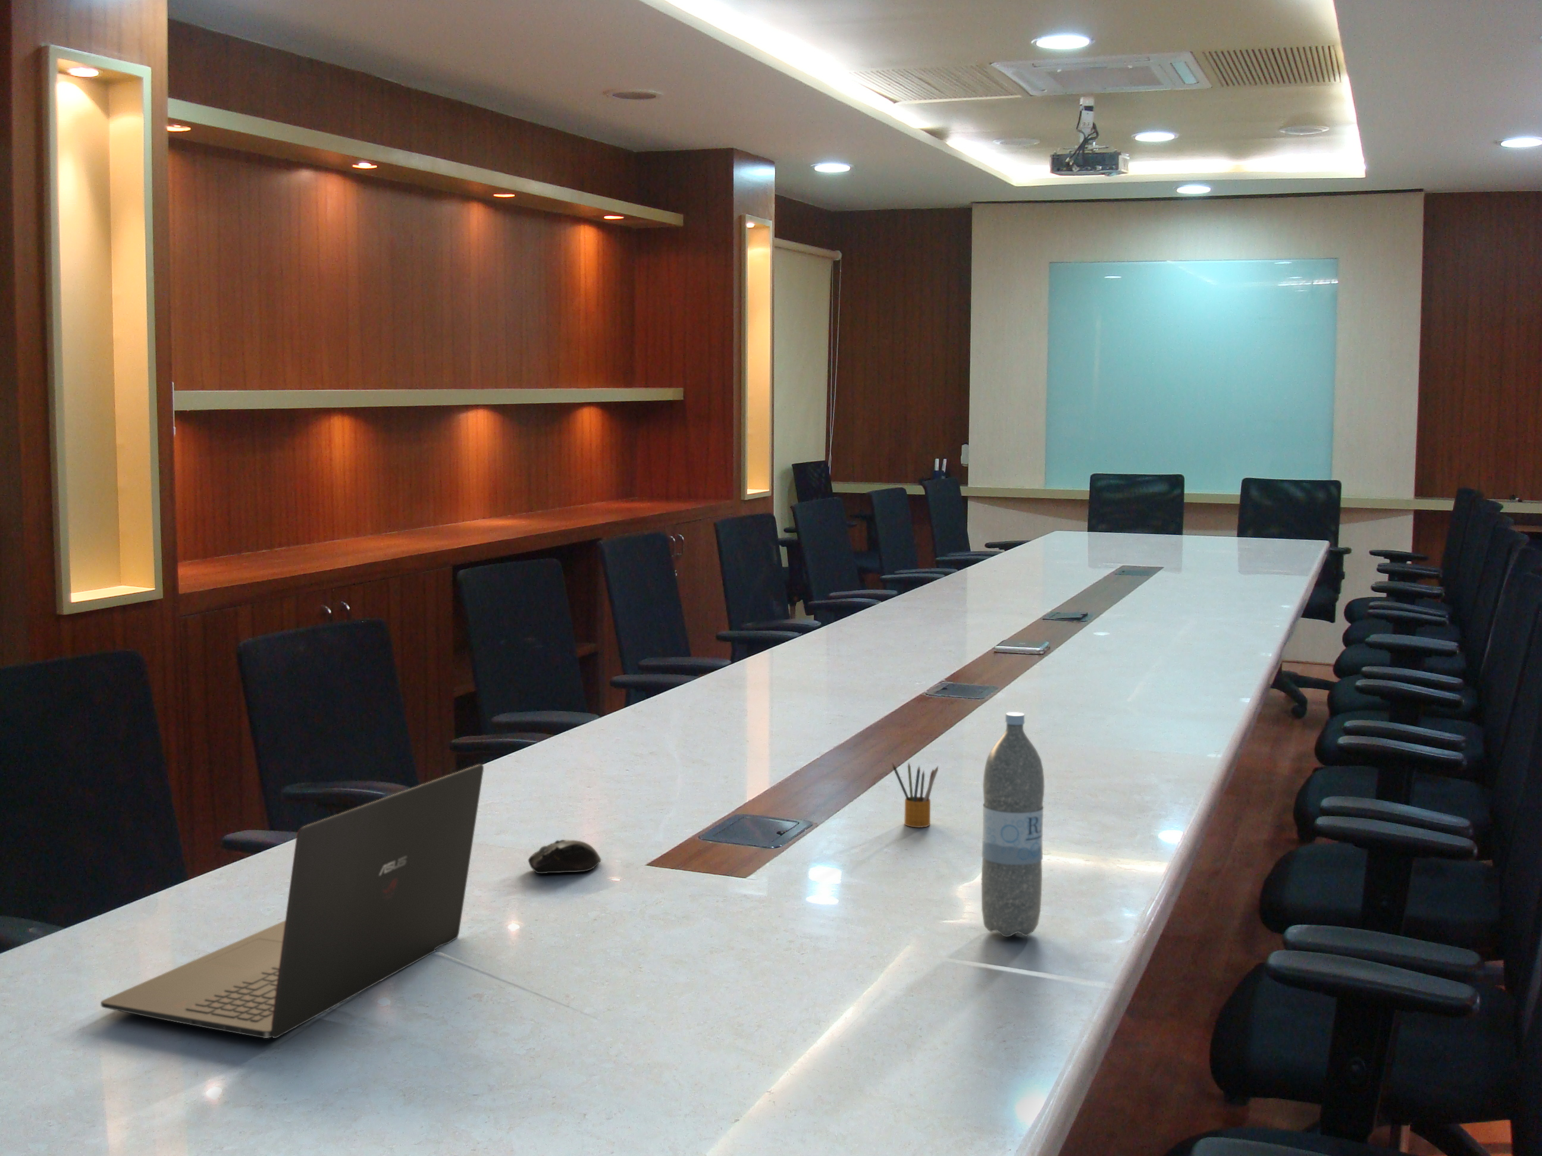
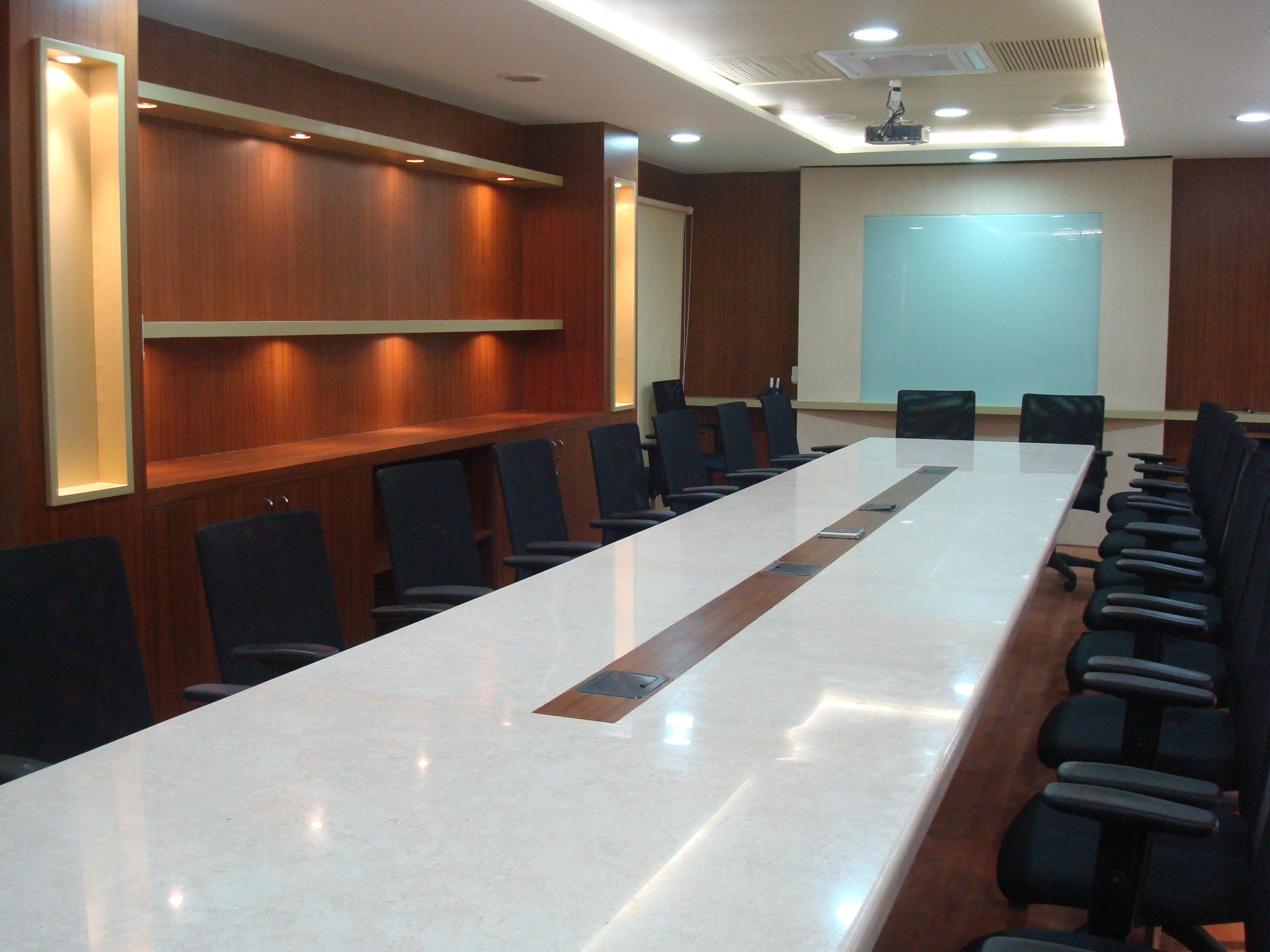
- water bottle (1013, 824)
- laptop (302, 879)
- computer mouse (565, 854)
- pencil box (915, 793)
